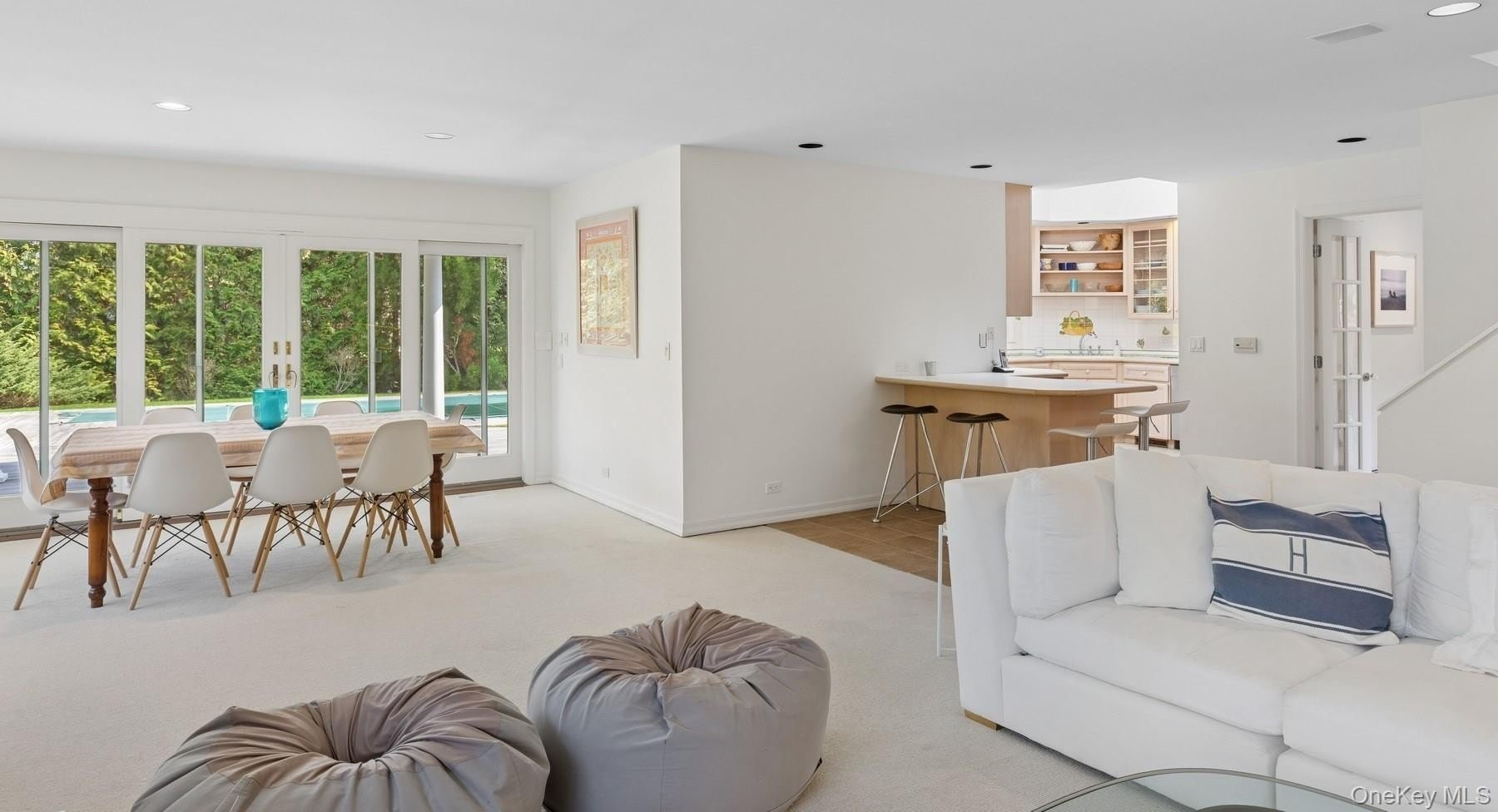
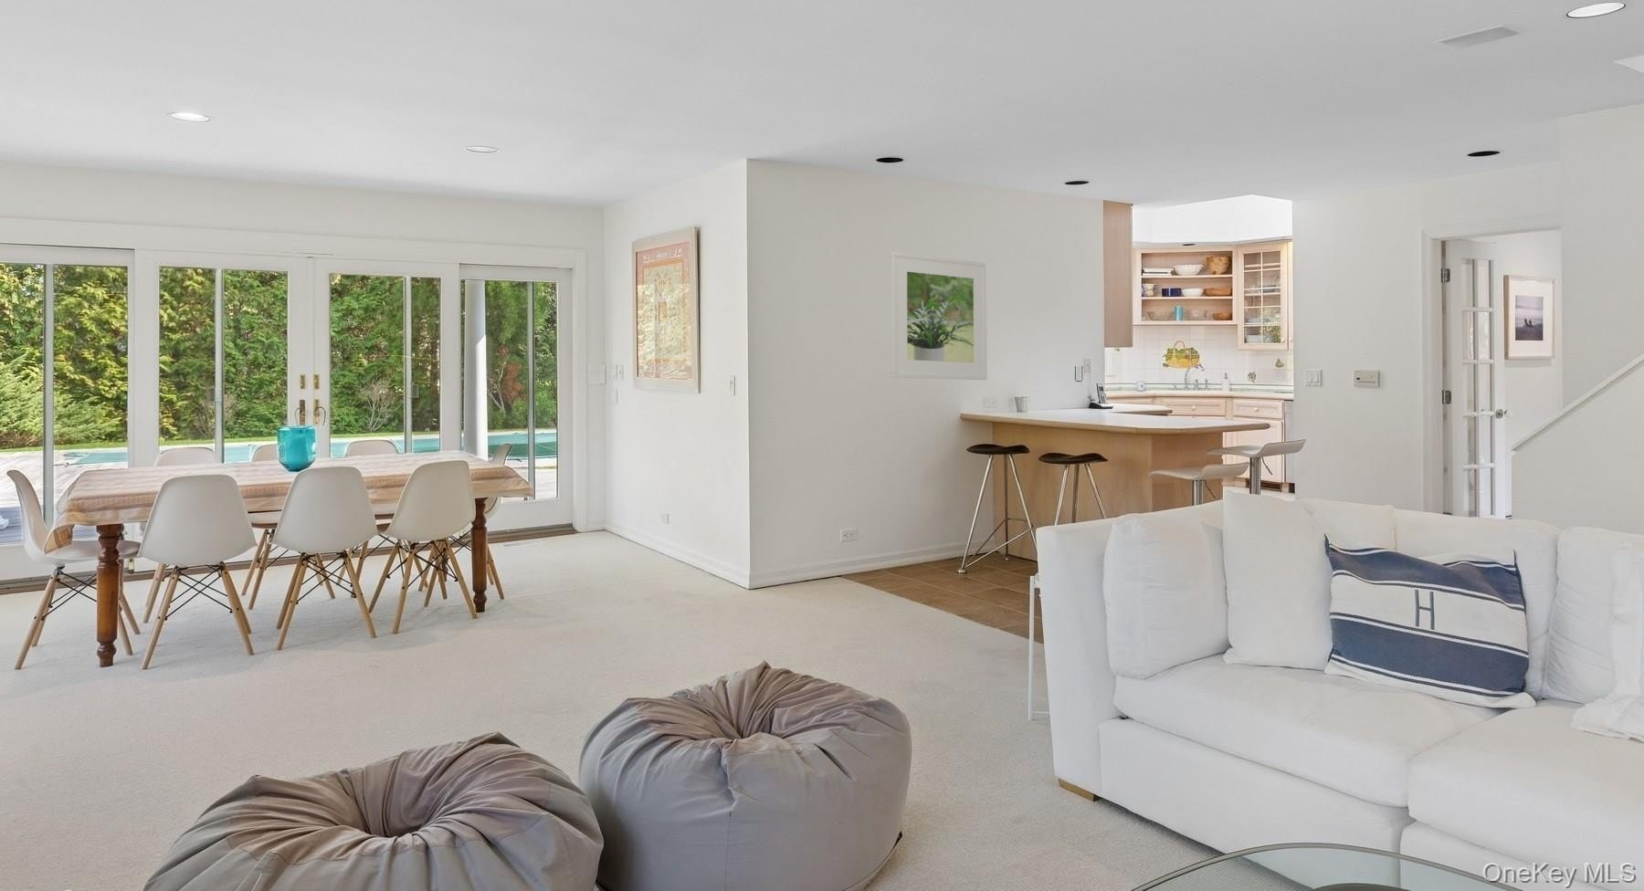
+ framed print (939, 318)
